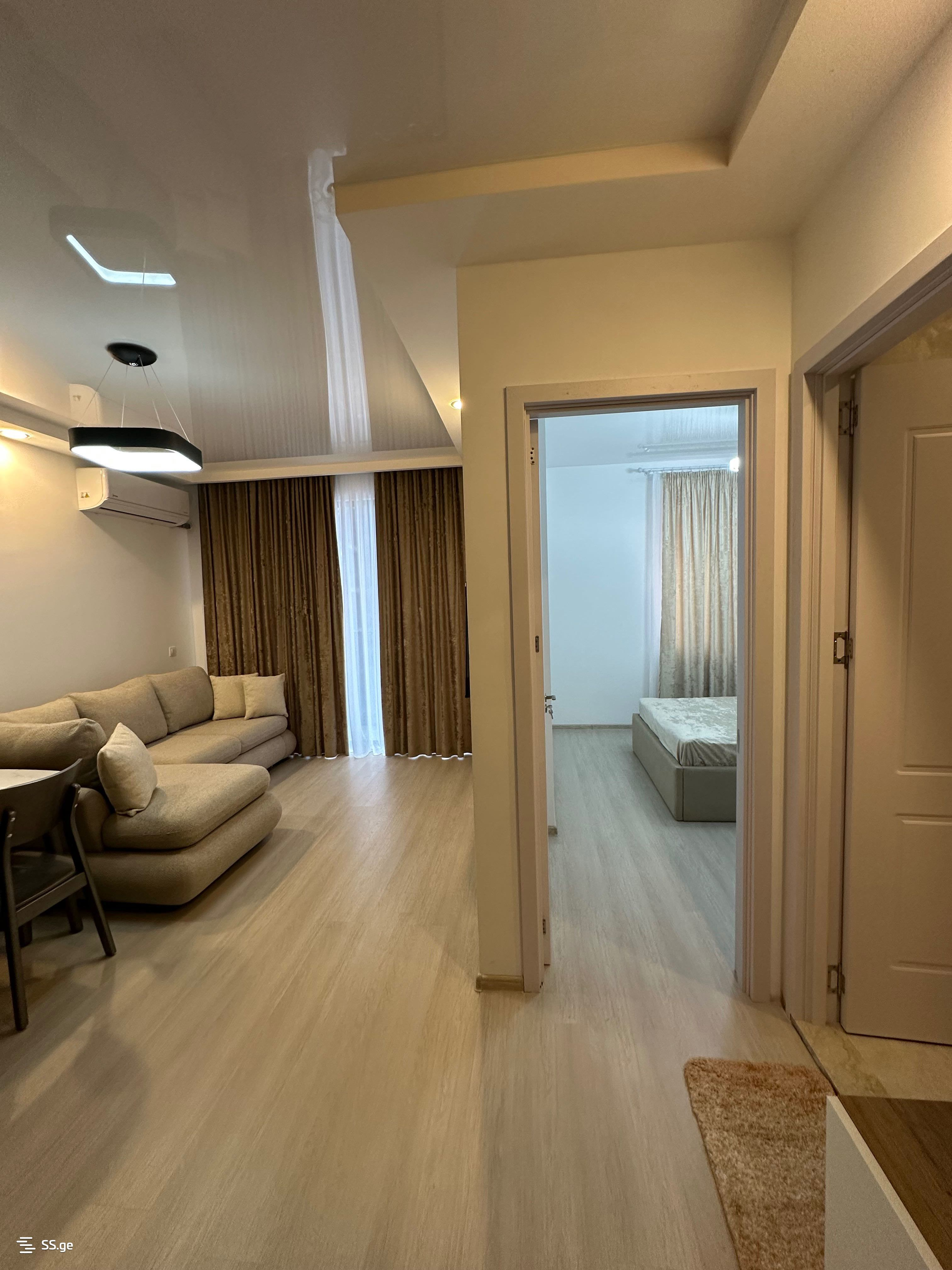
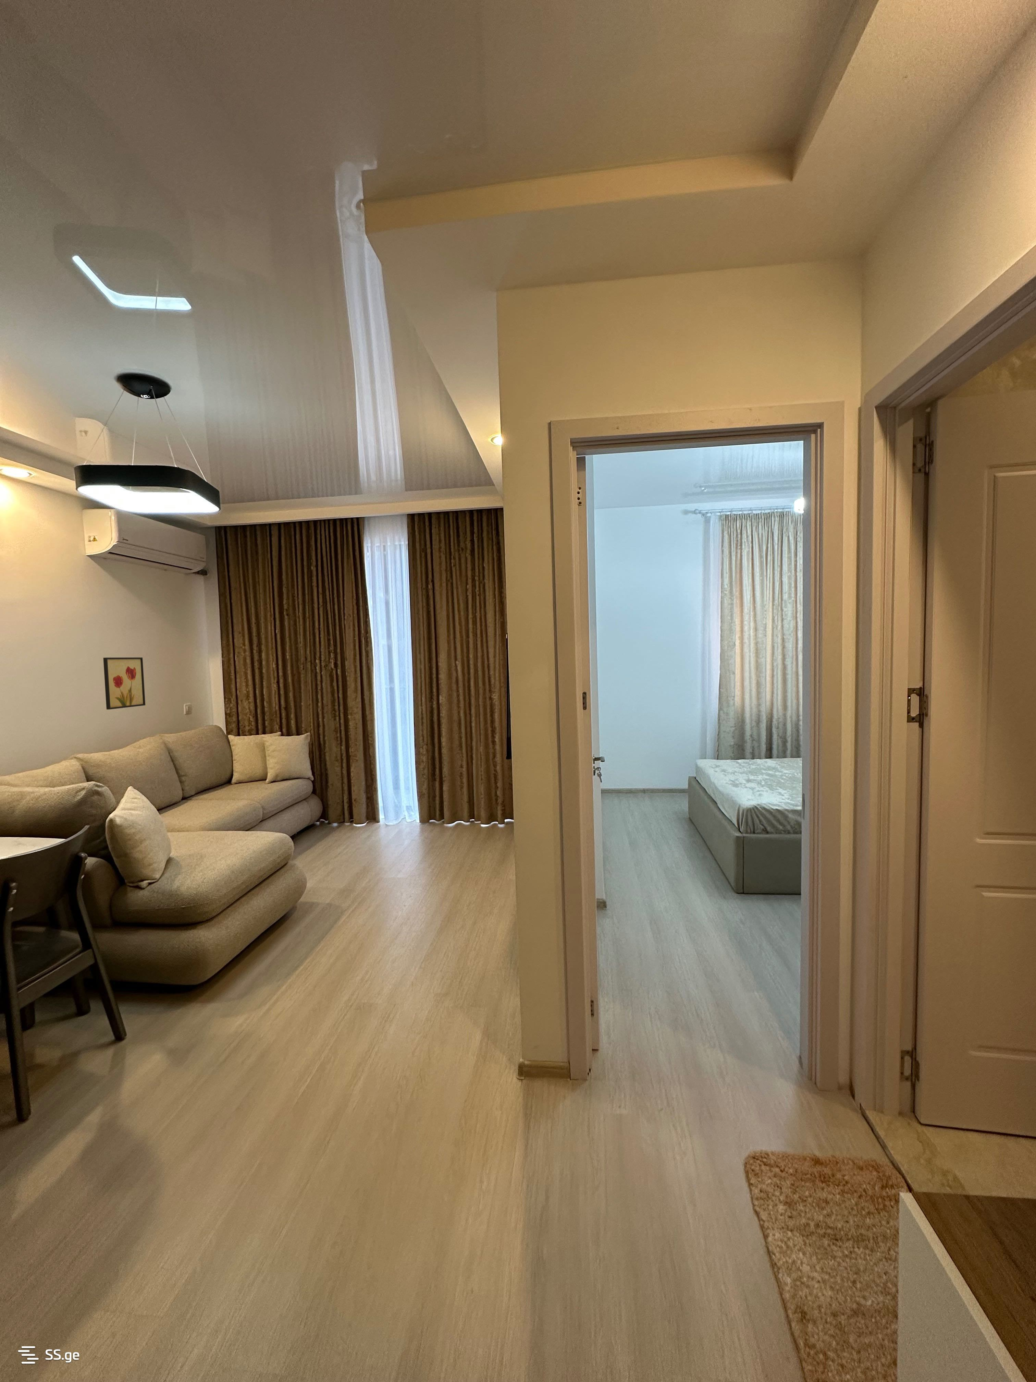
+ wall art (124, 682)
